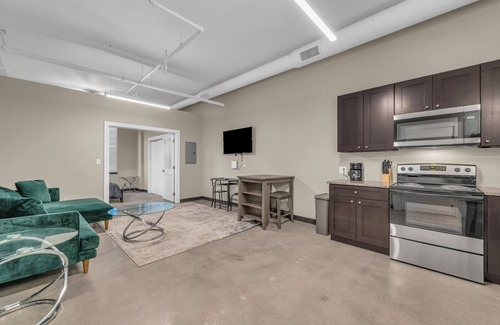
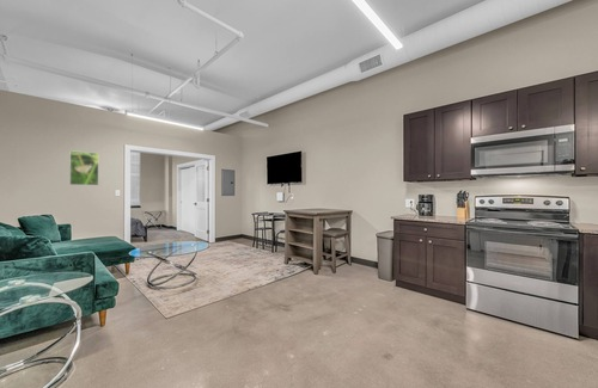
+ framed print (84, 168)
